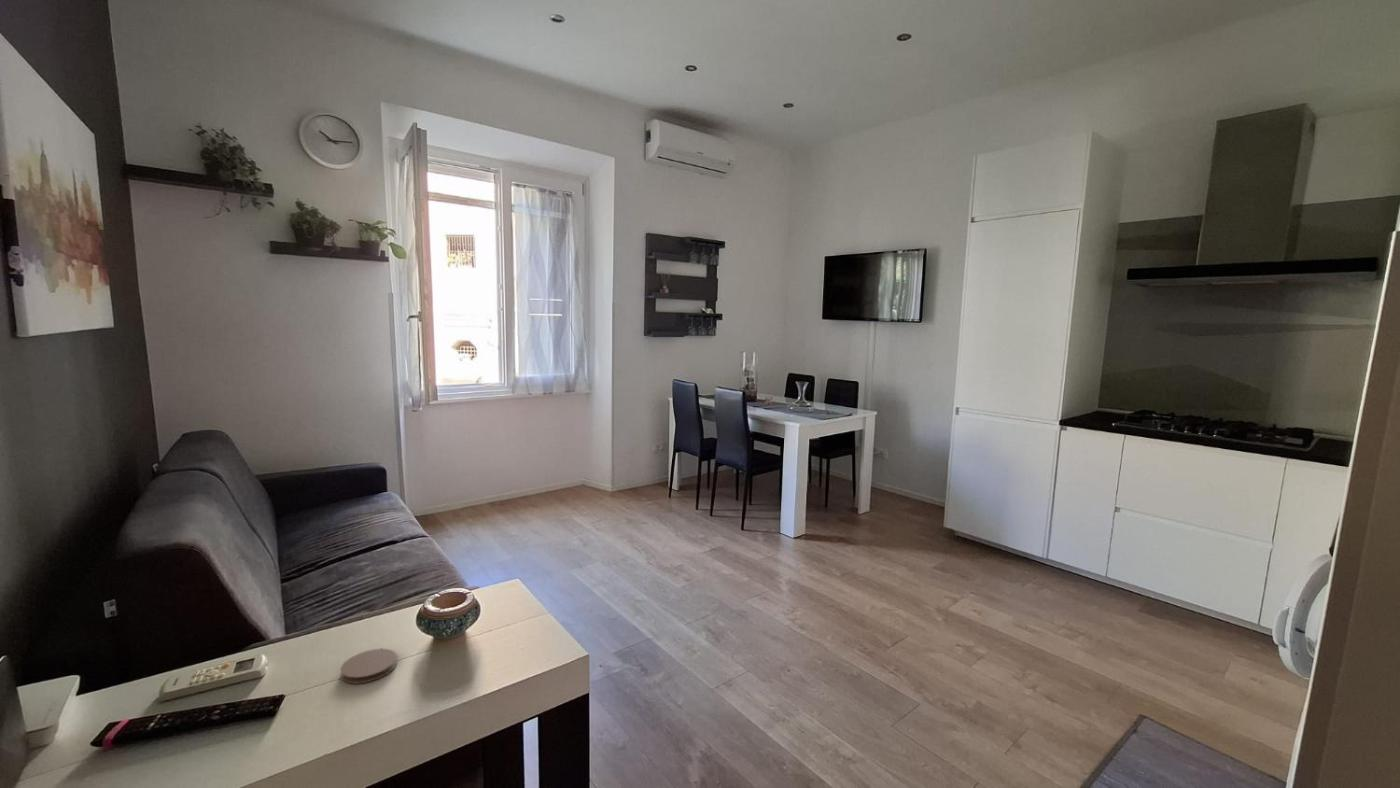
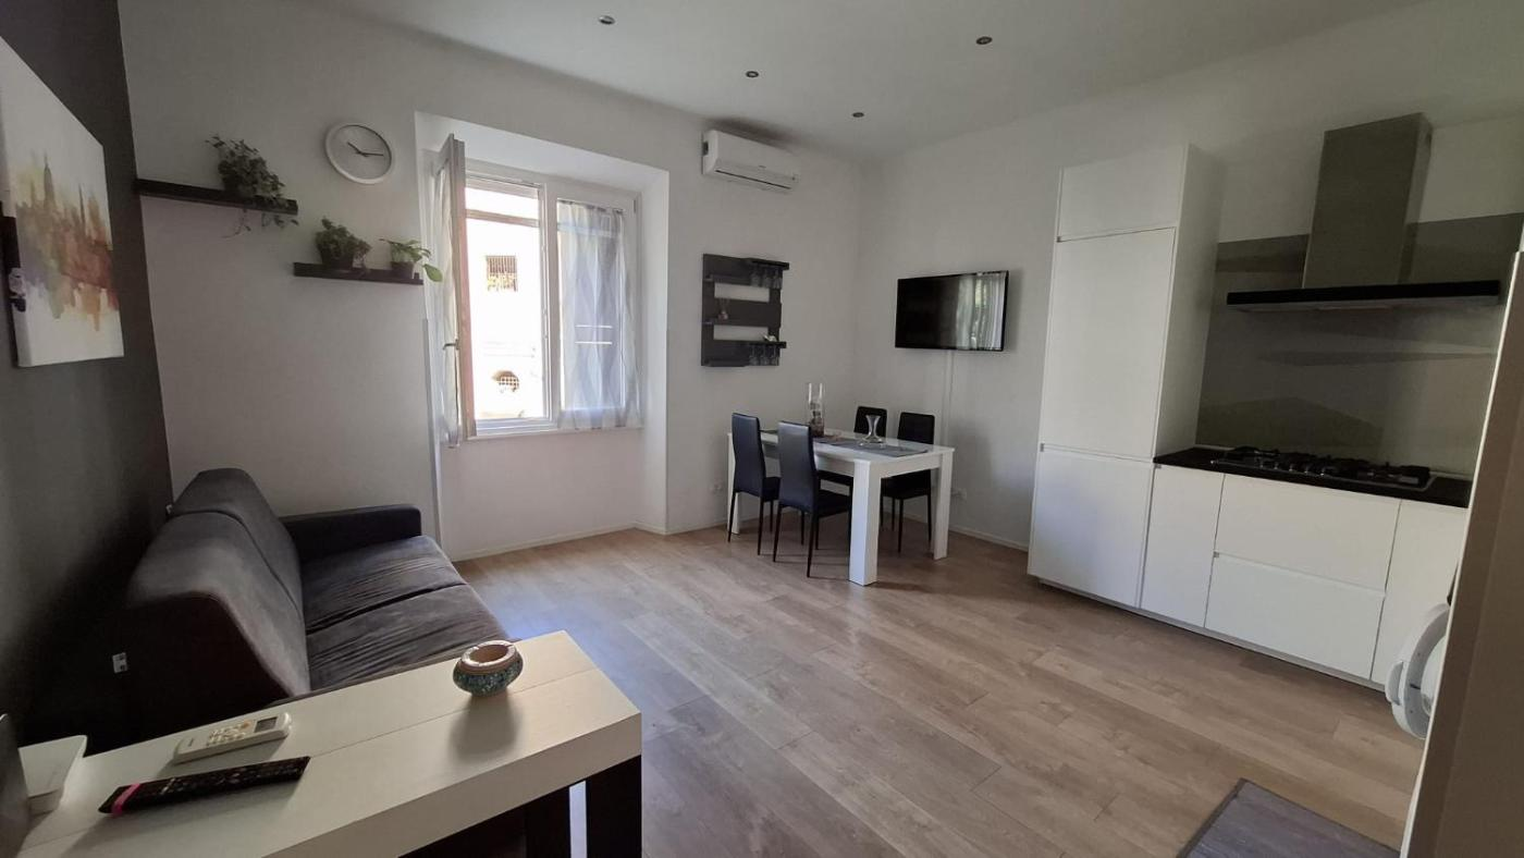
- coaster (369, 665)
